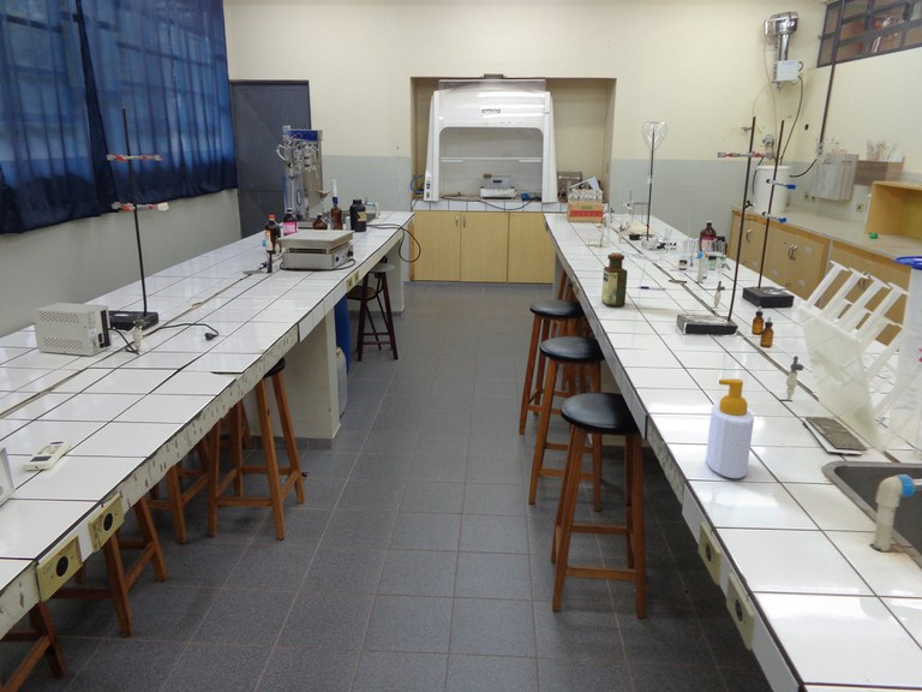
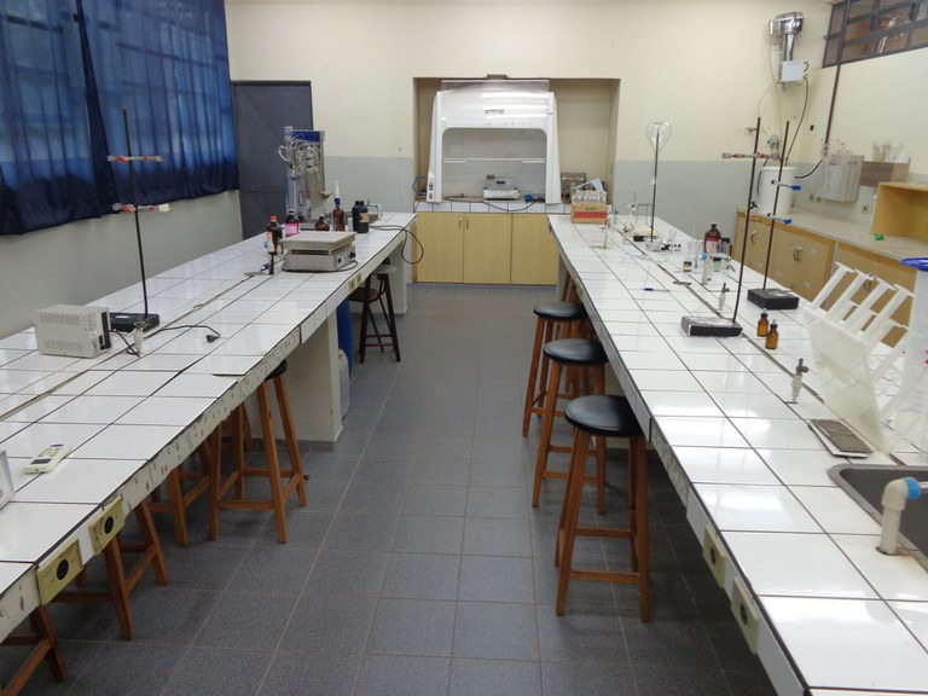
- bottle (615, 279)
- soap bottle (730, 424)
